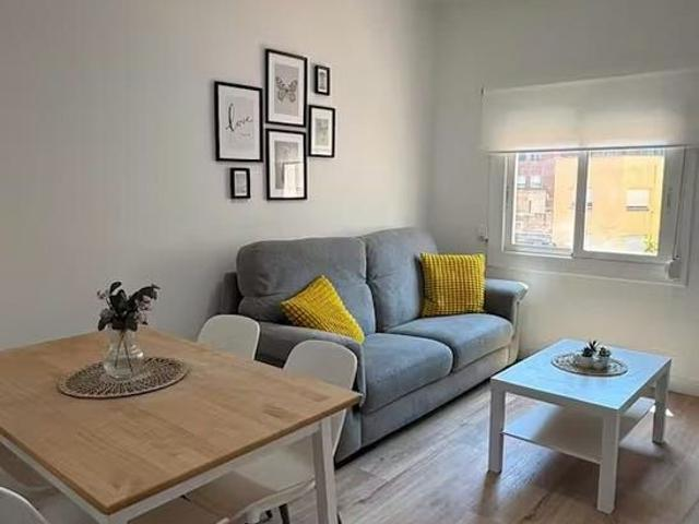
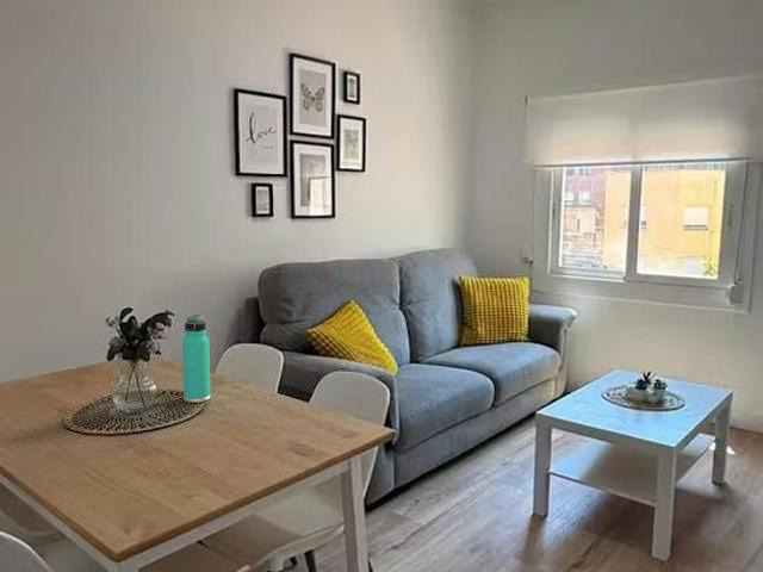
+ thermos bottle (196, 358)
